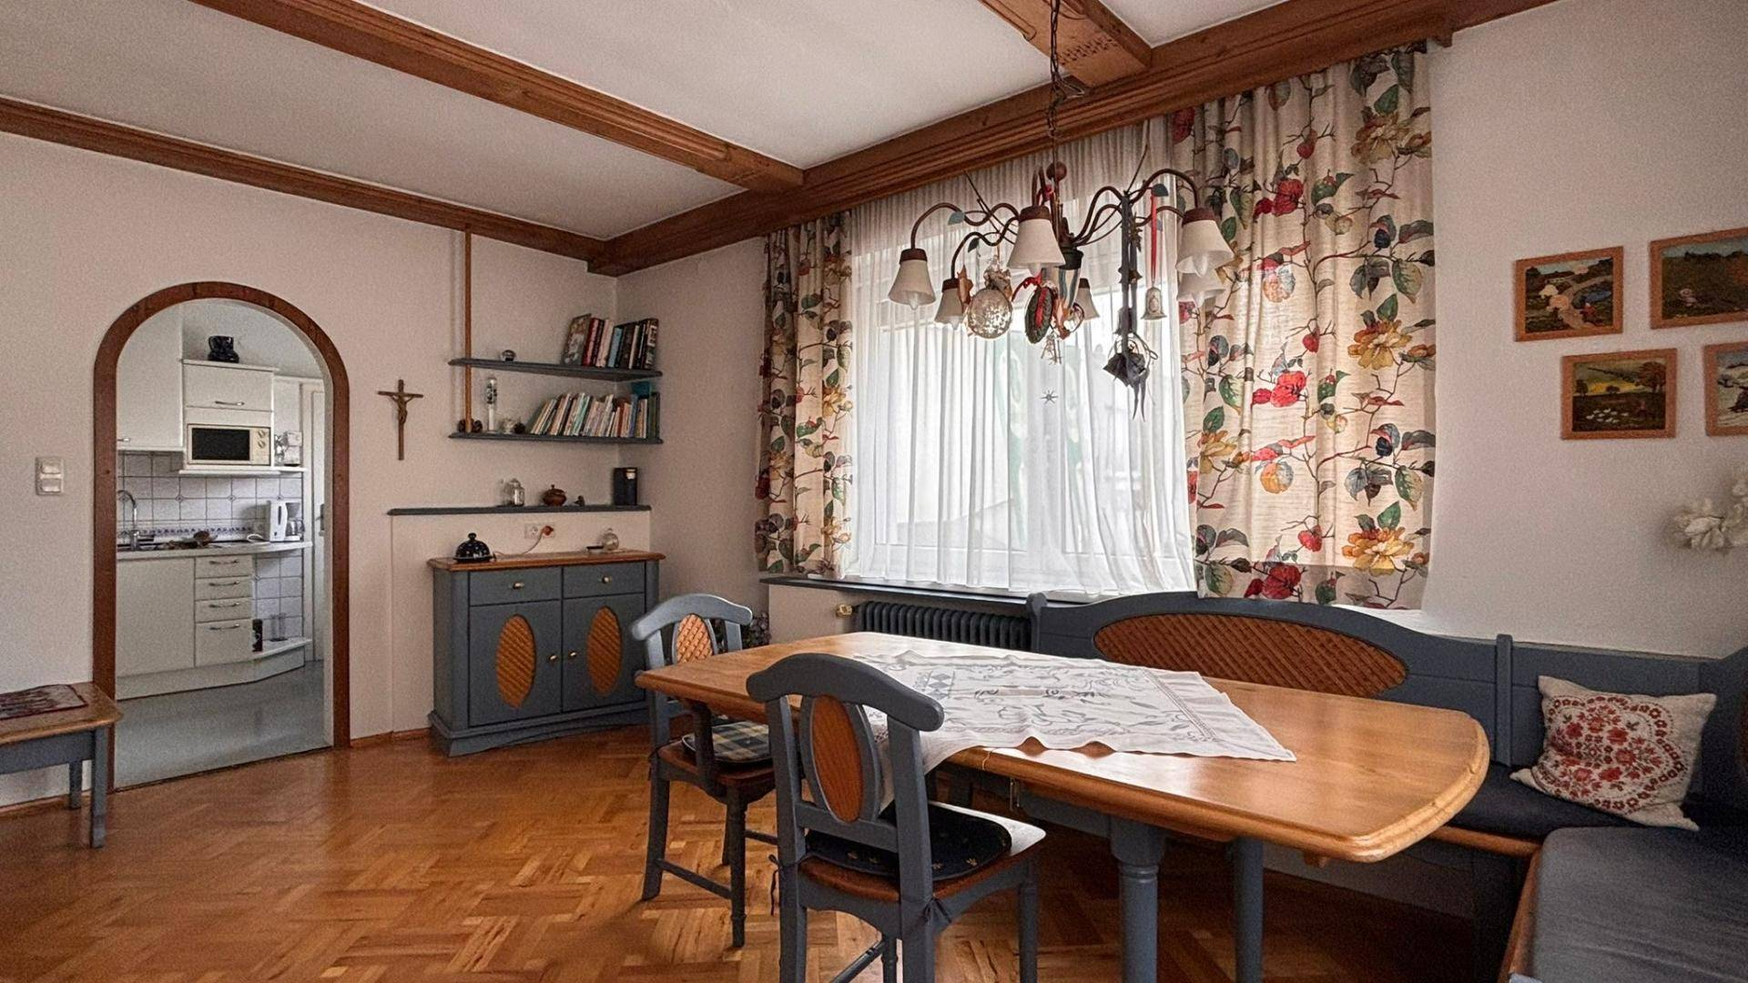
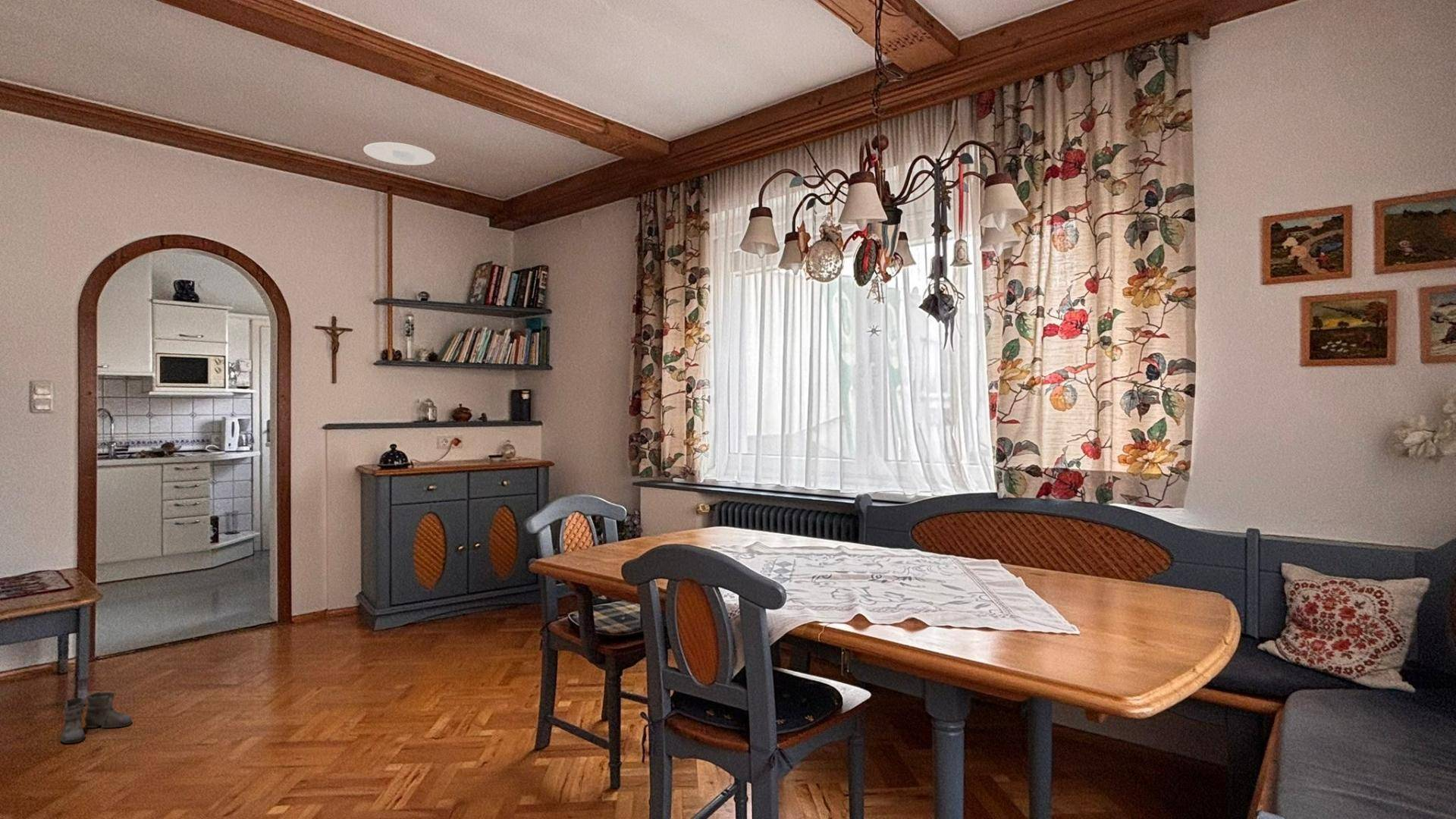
+ recessed light (400, 150)
+ boots (89, 715)
